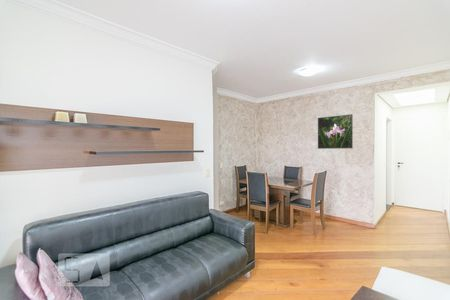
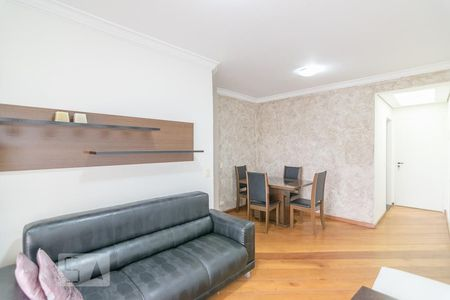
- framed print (334, 132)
